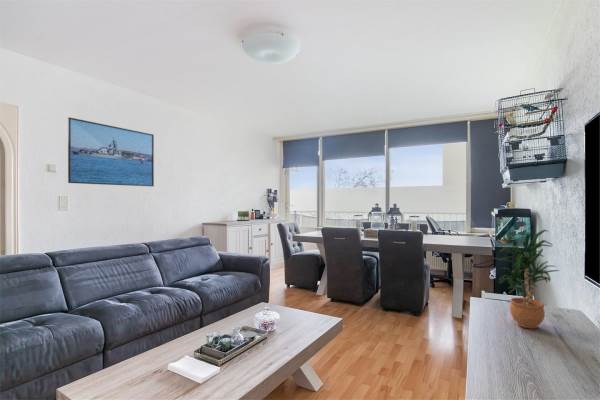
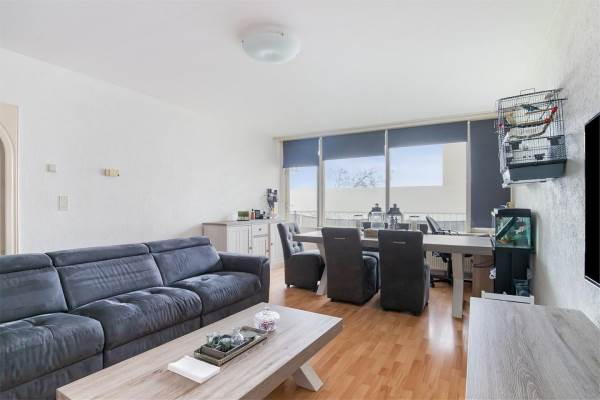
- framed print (115, 156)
- potted plant (521, 278)
